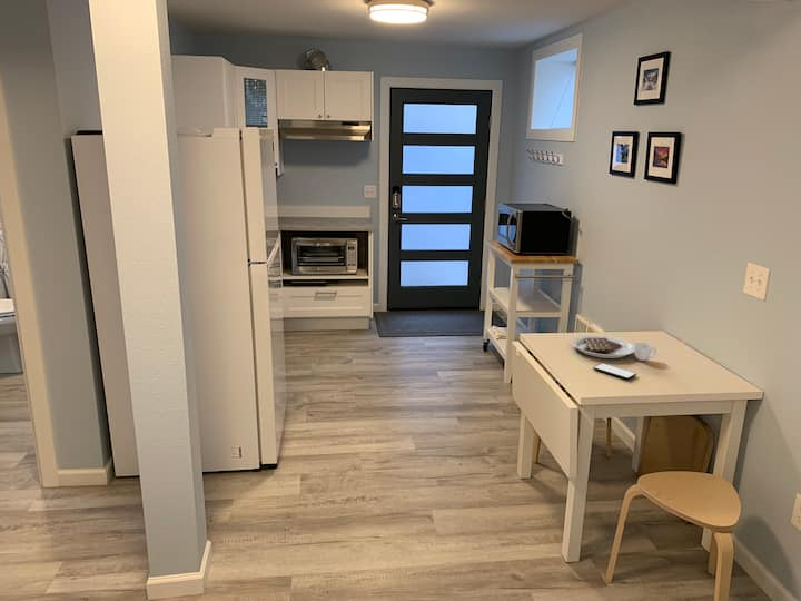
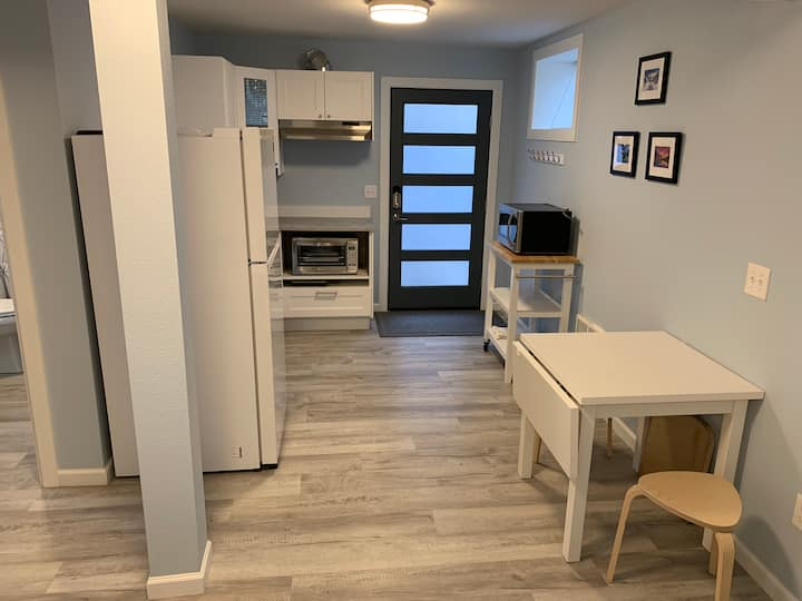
- placemat (611, 351)
